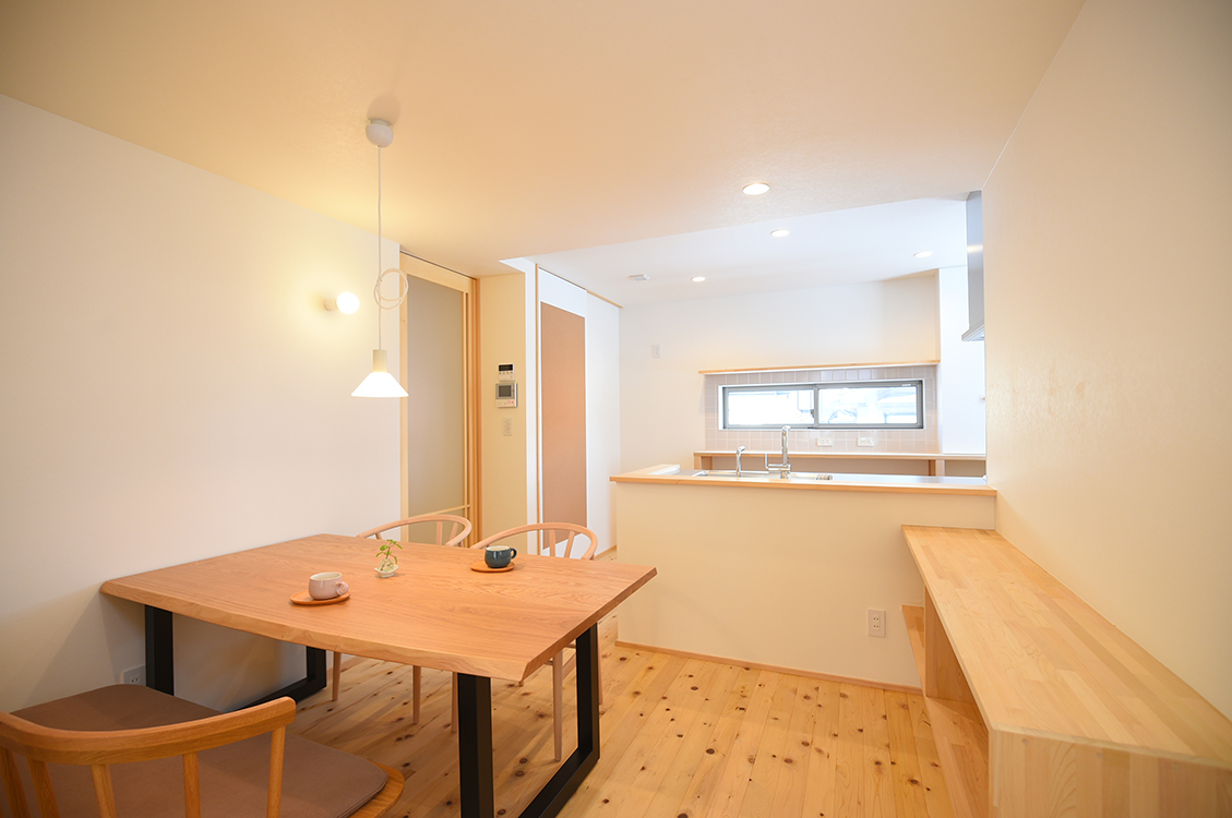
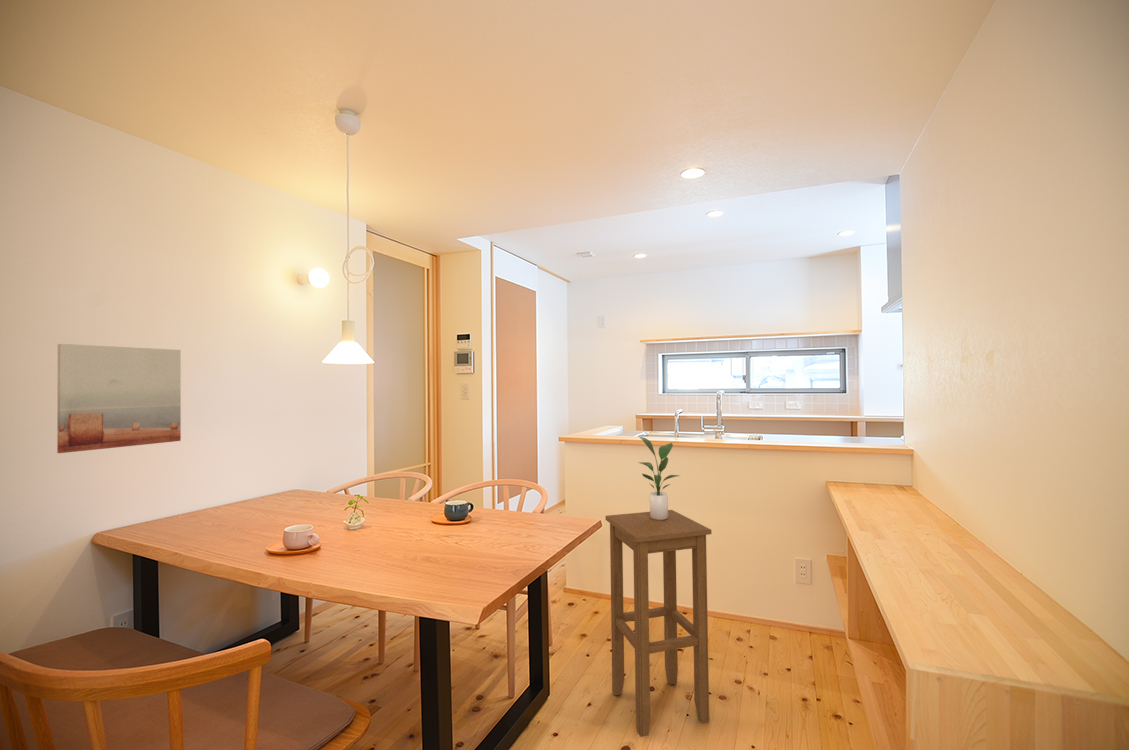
+ wall art (124, 396)
+ stool (657, 613)
+ potted plant (659, 476)
